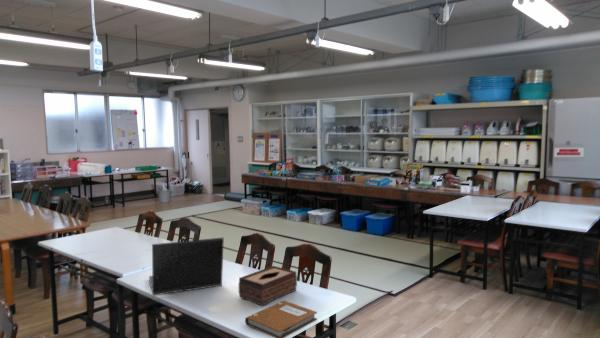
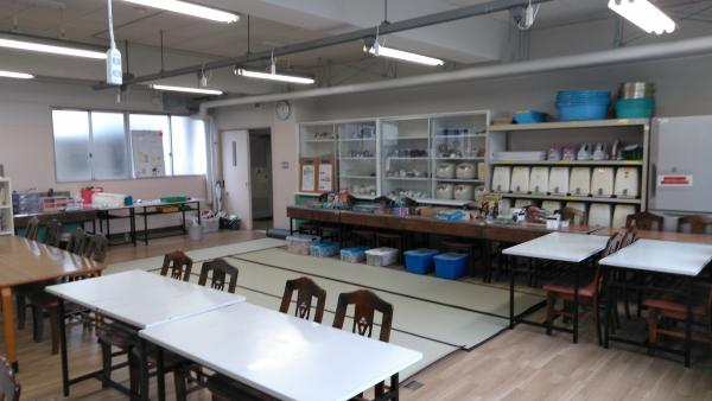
- laptop (184, 259)
- tissue box (268, 284)
- notebook (282, 317)
